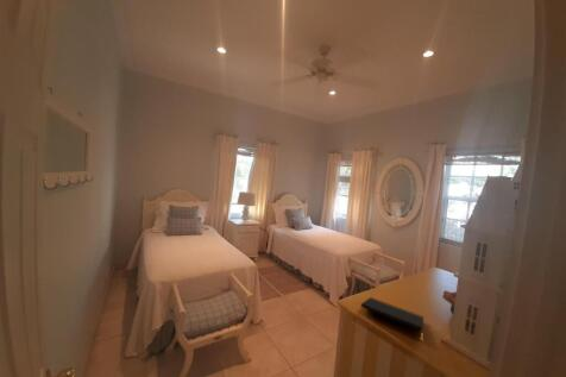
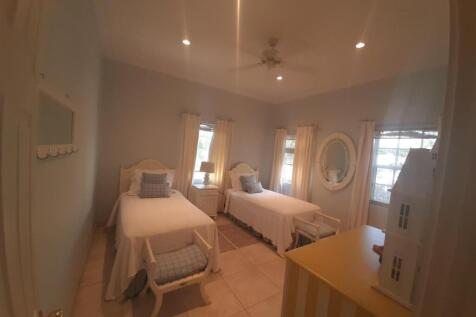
- notepad (391, 312)
